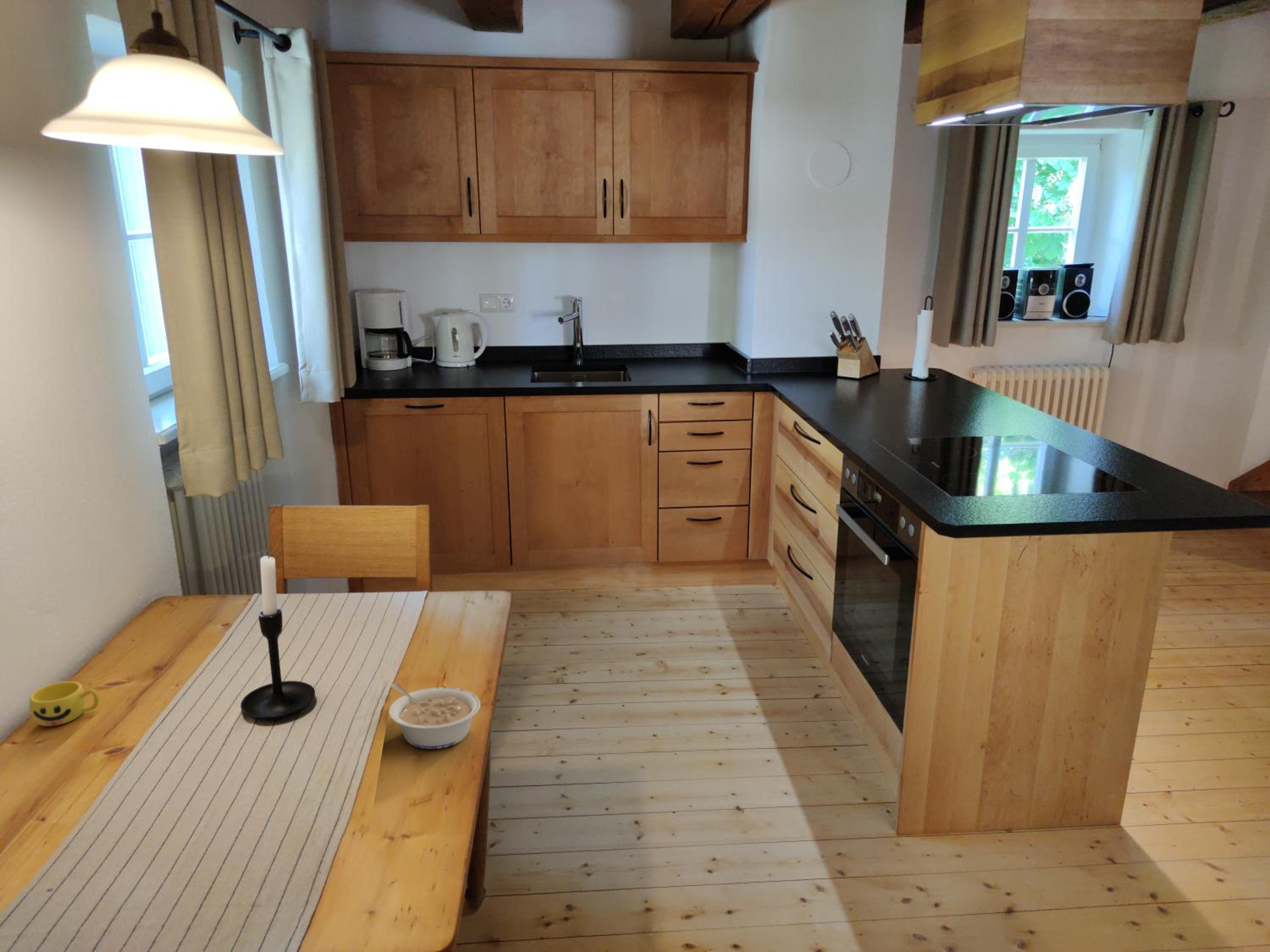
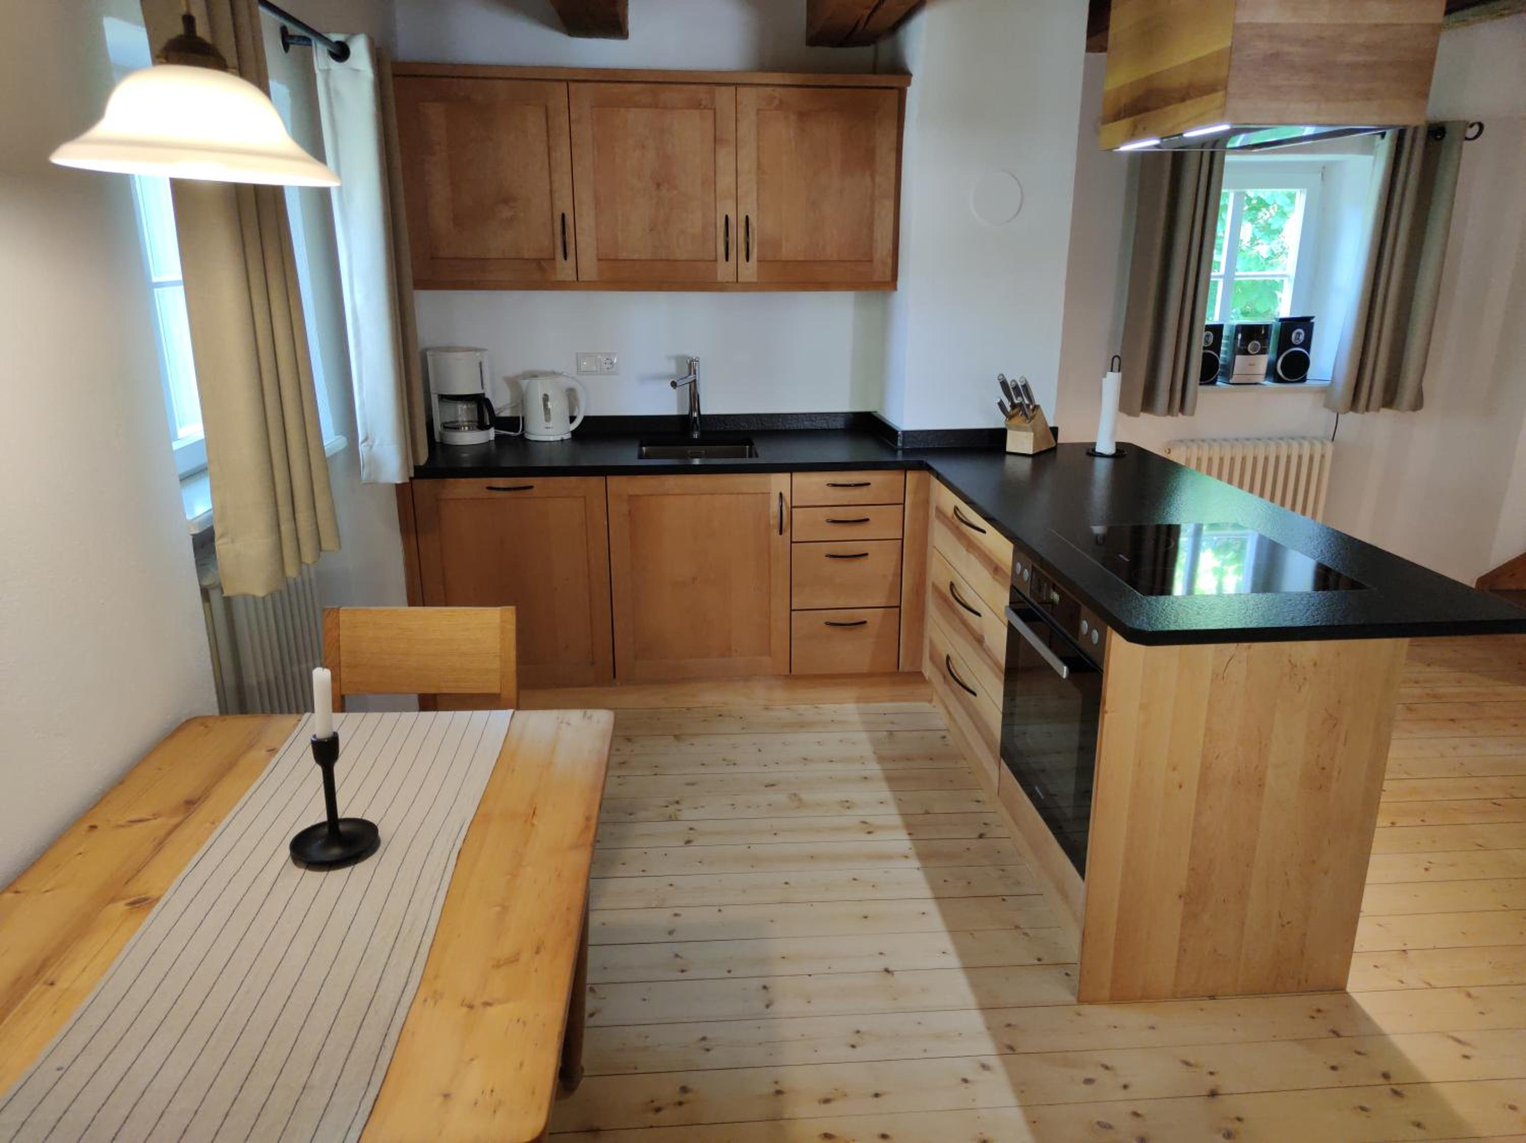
- cup (66, 703)
- legume (432, 718)
